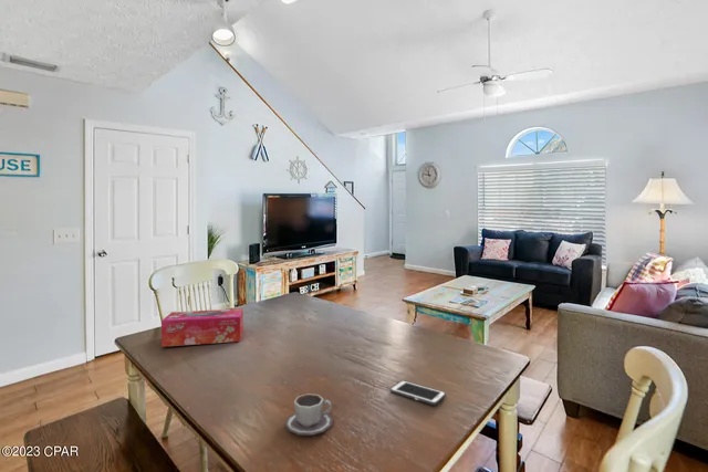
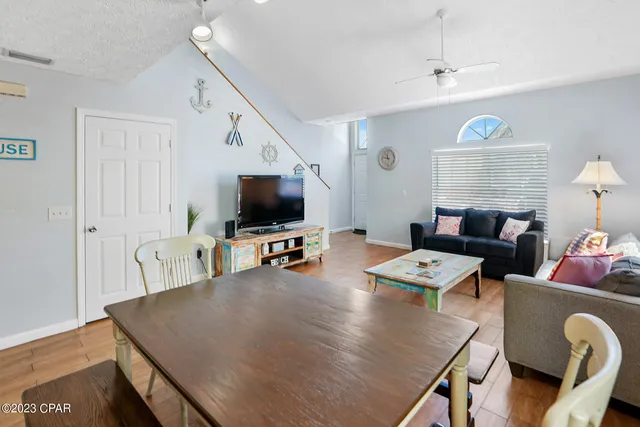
- cell phone (417, 391)
- tissue box (205, 326)
- cup (309, 412)
